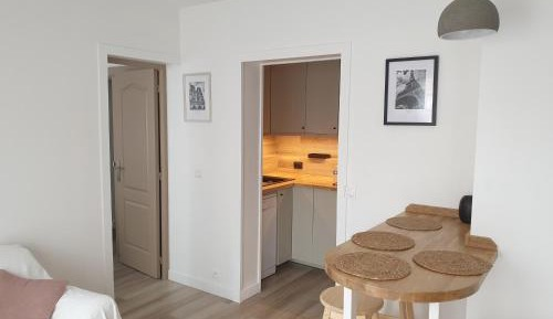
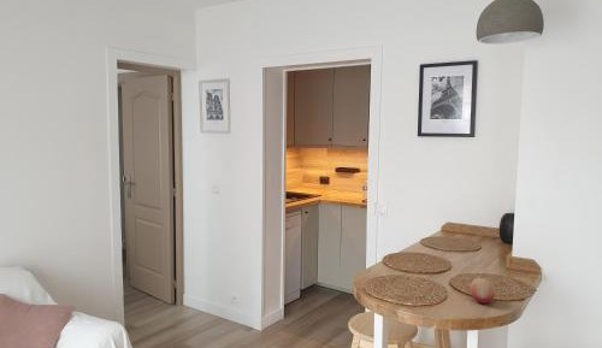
+ fruit (482, 289)
